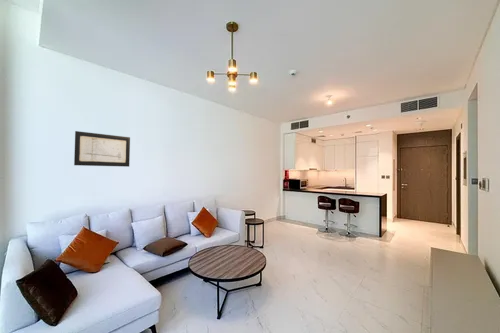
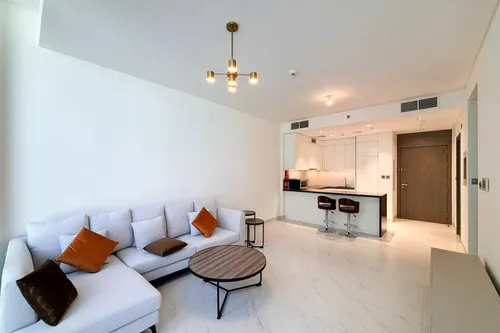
- wall art (104, 150)
